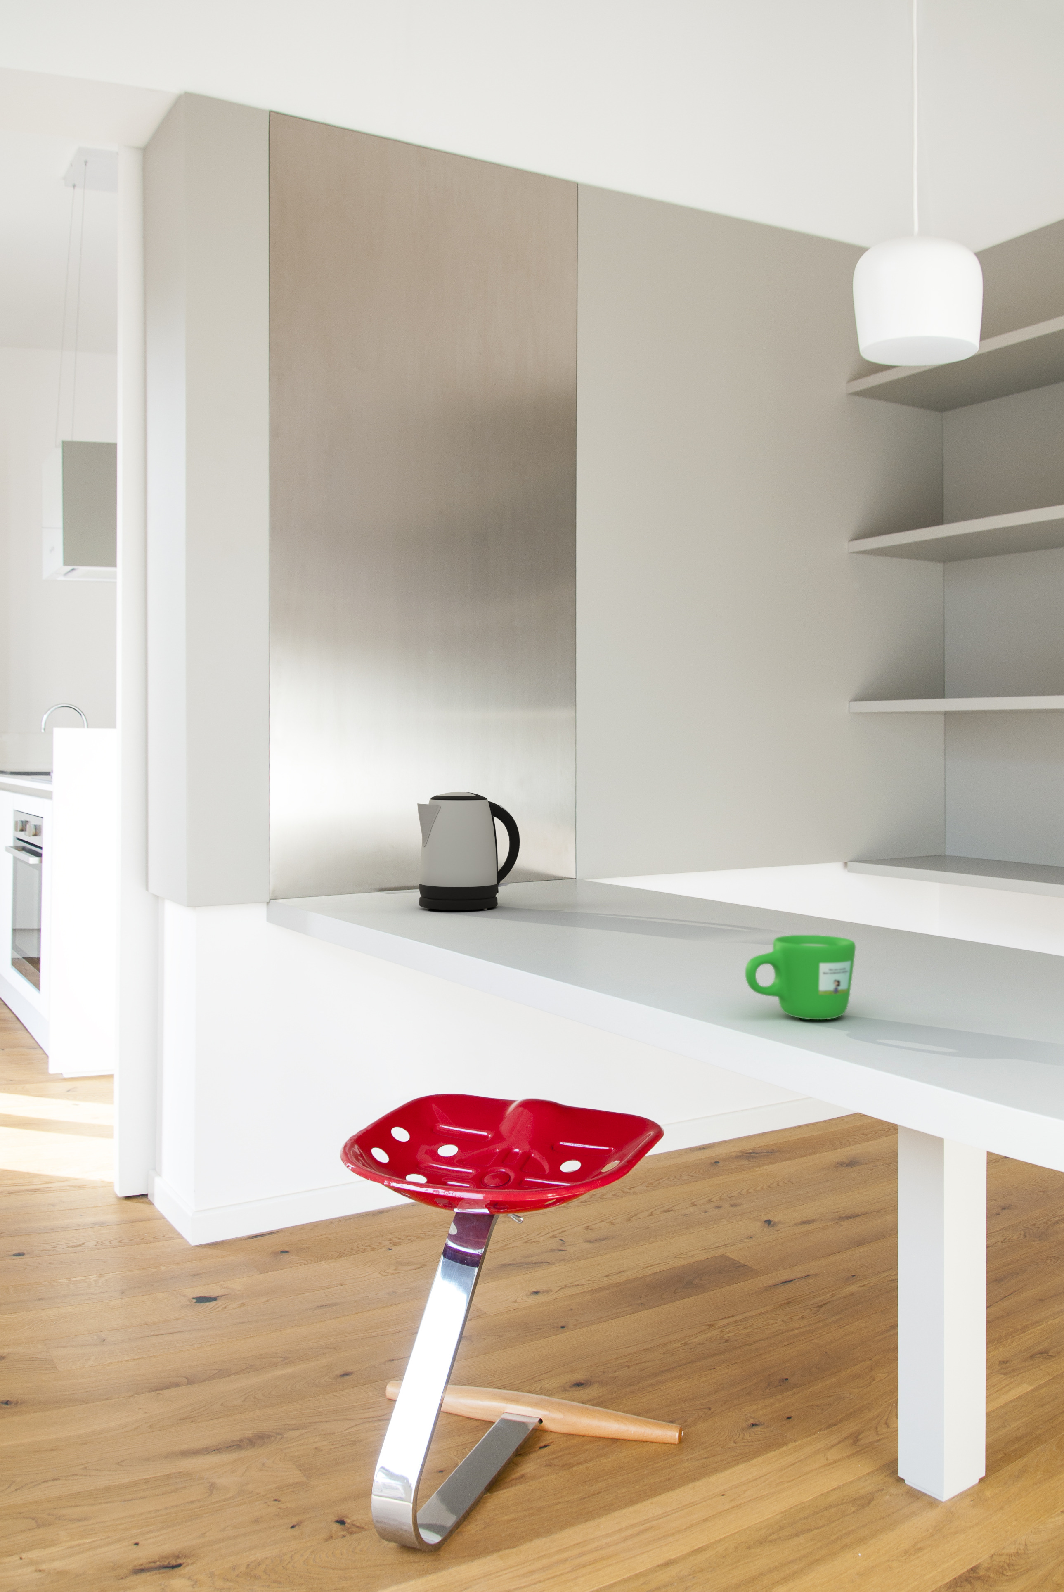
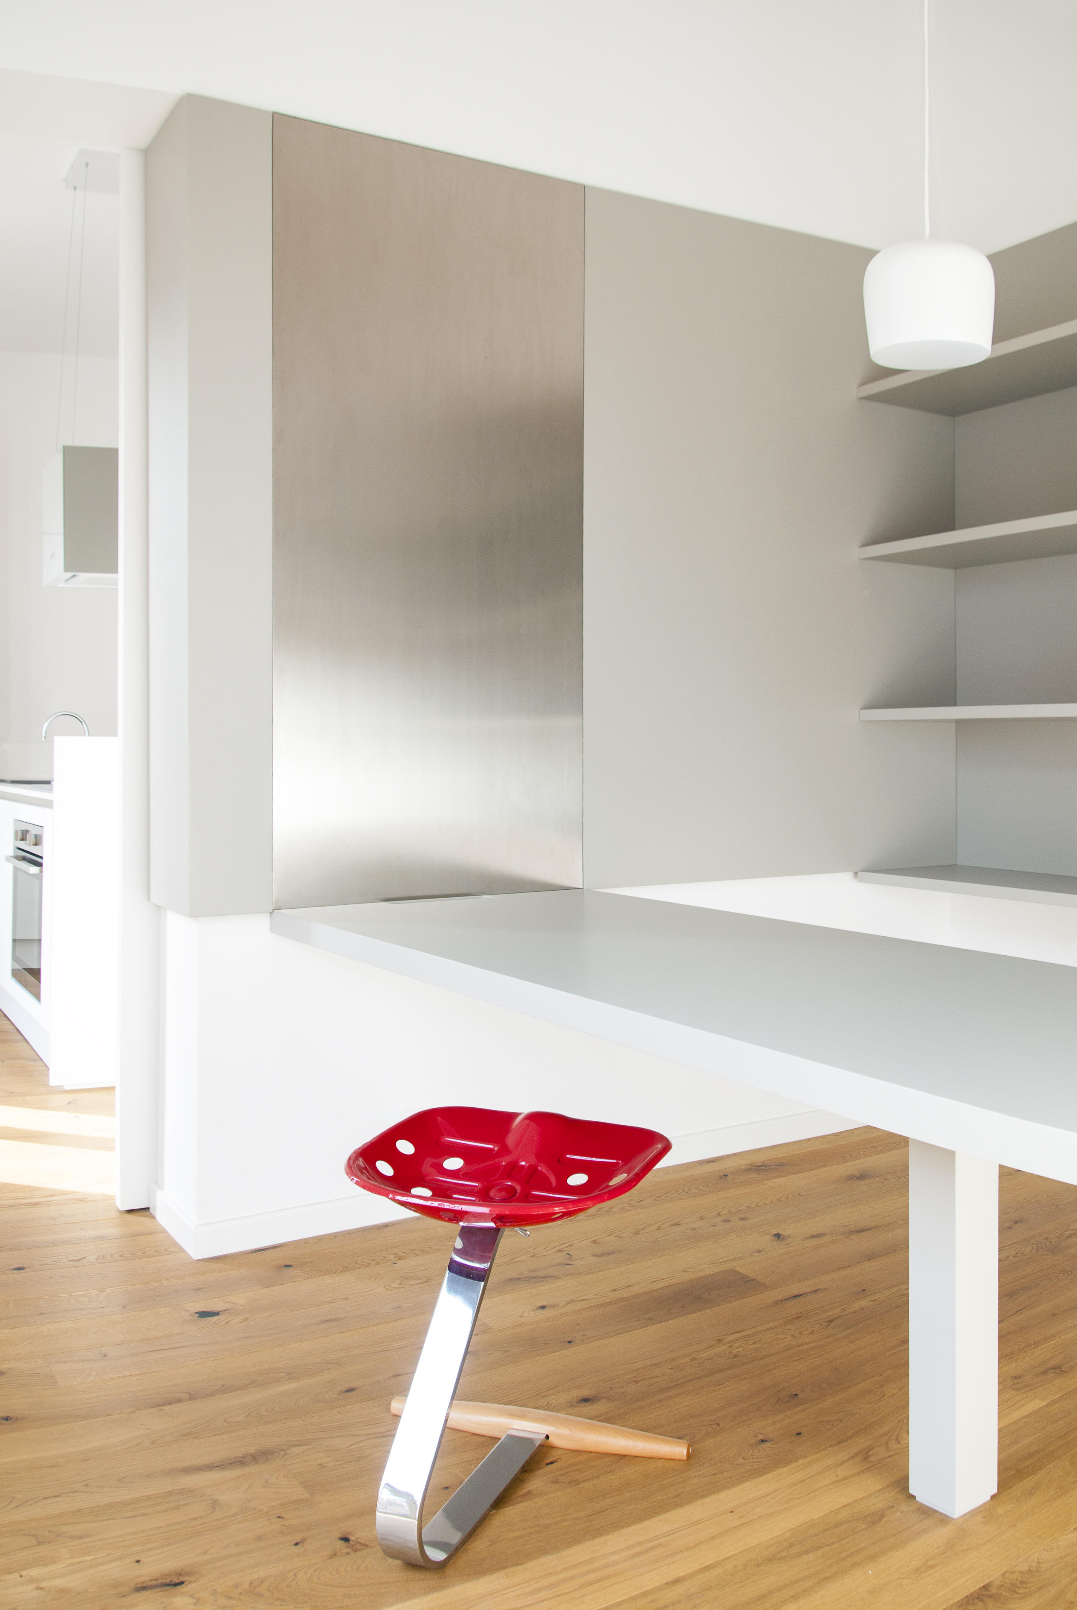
- kettle (469, 848)
- mug (798, 979)
